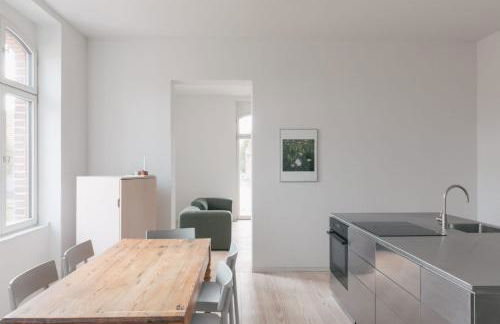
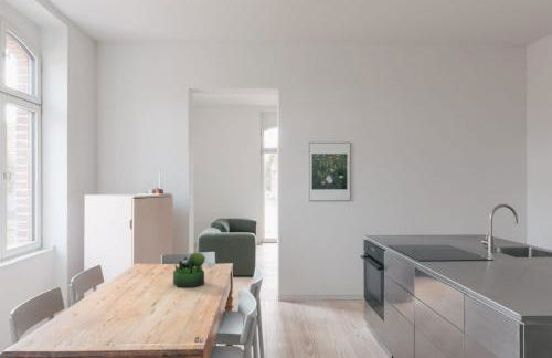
+ plant (189, 267)
